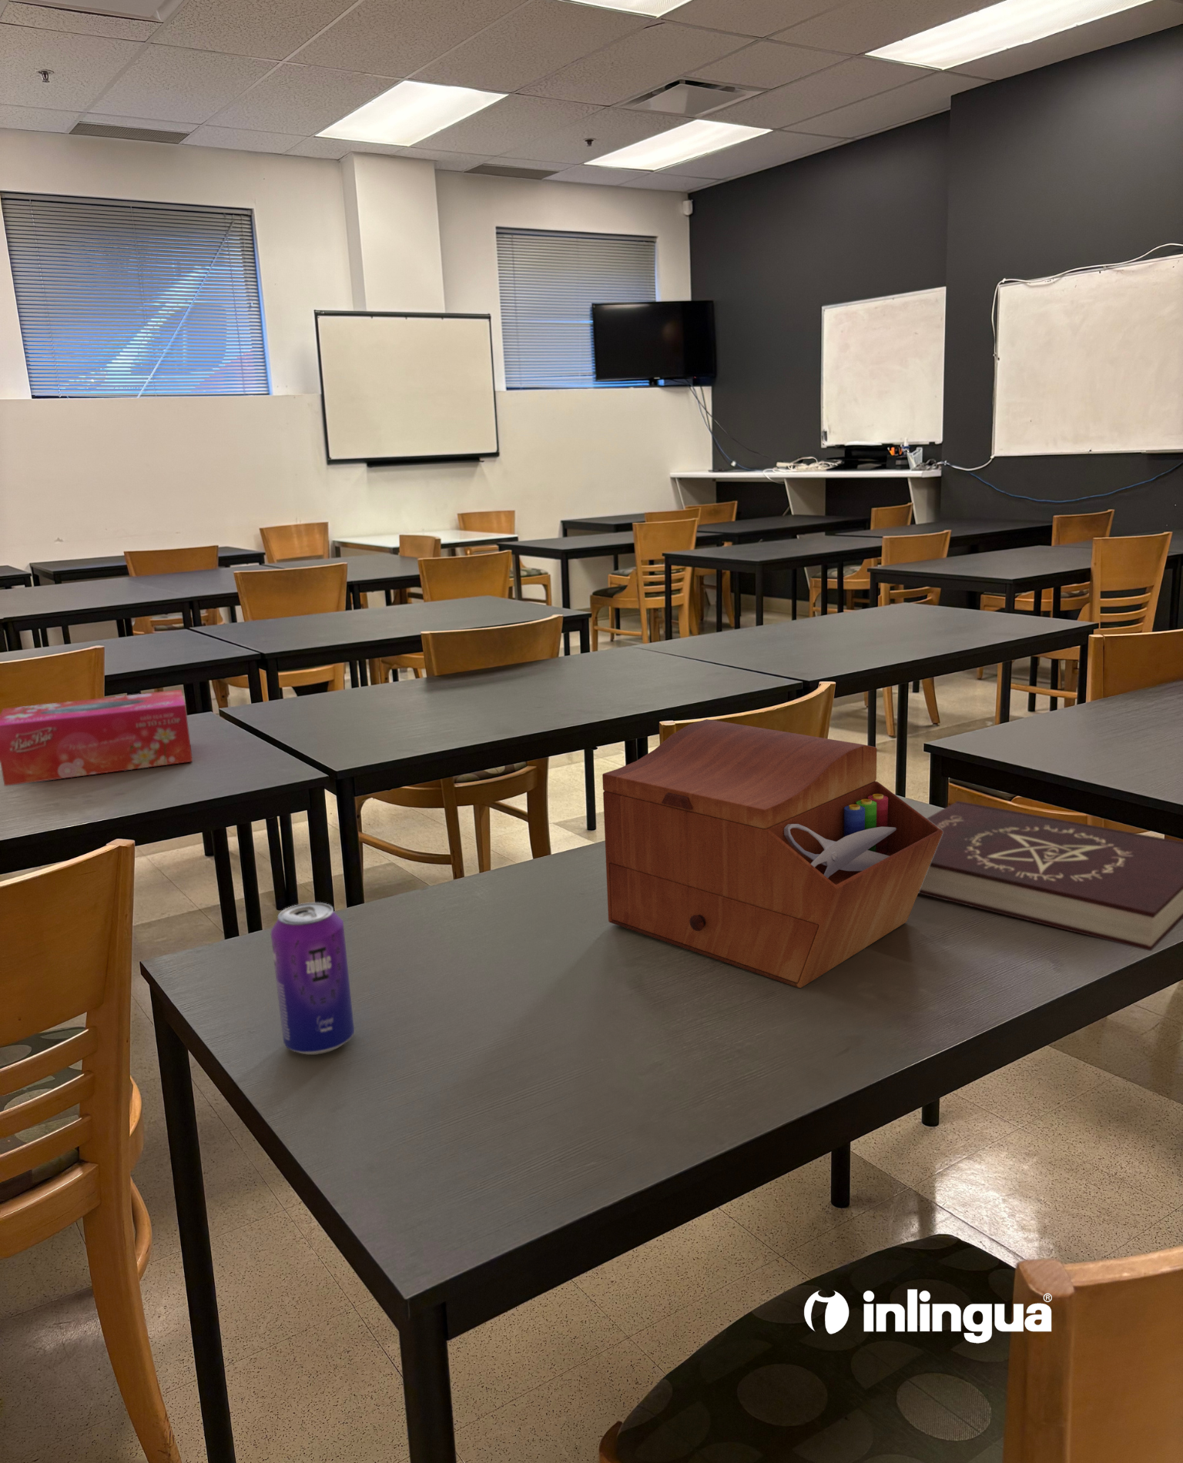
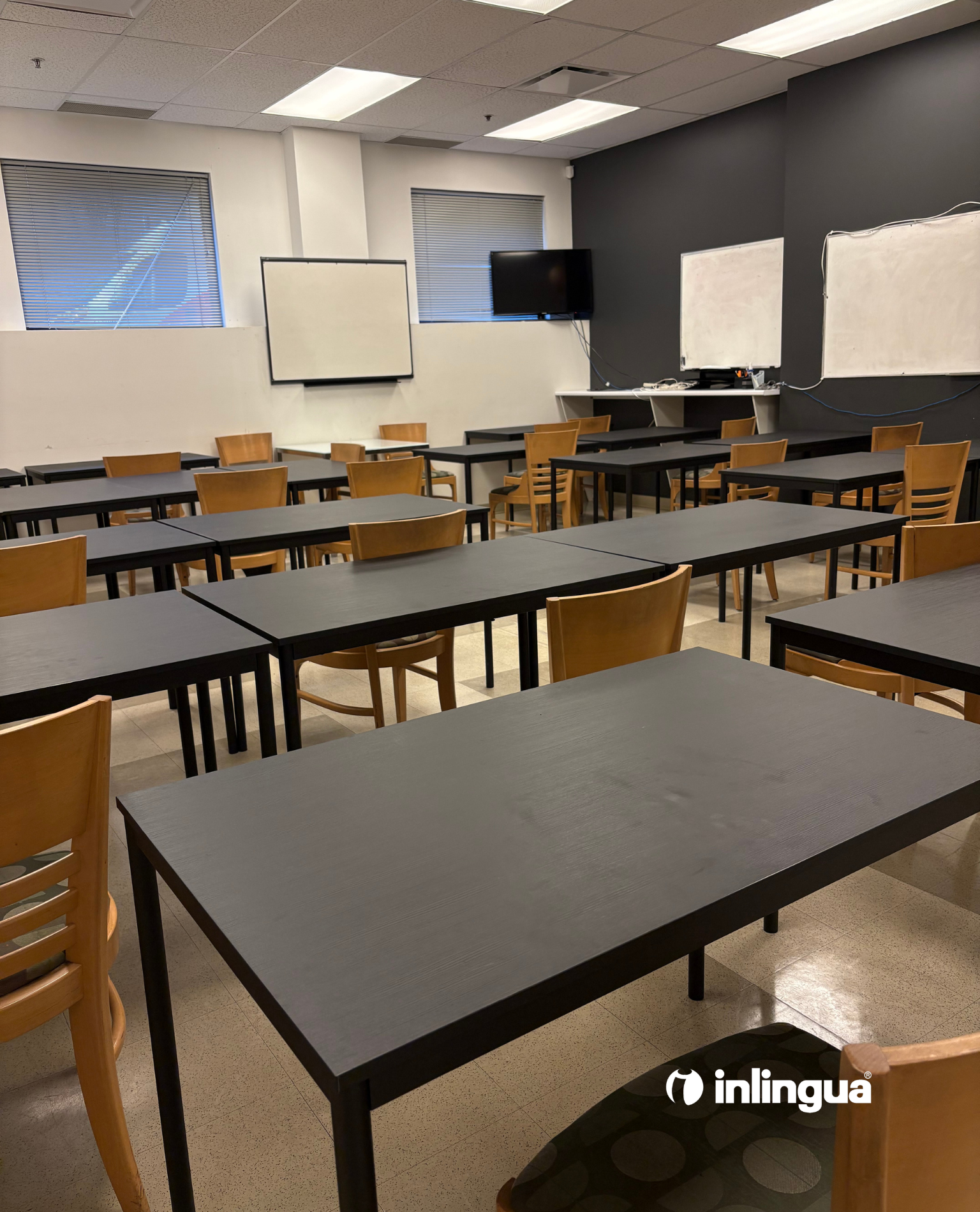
- beverage can (313, 977)
- sewing box (765, 841)
- tissue box (97, 735)
- book (1042, 864)
